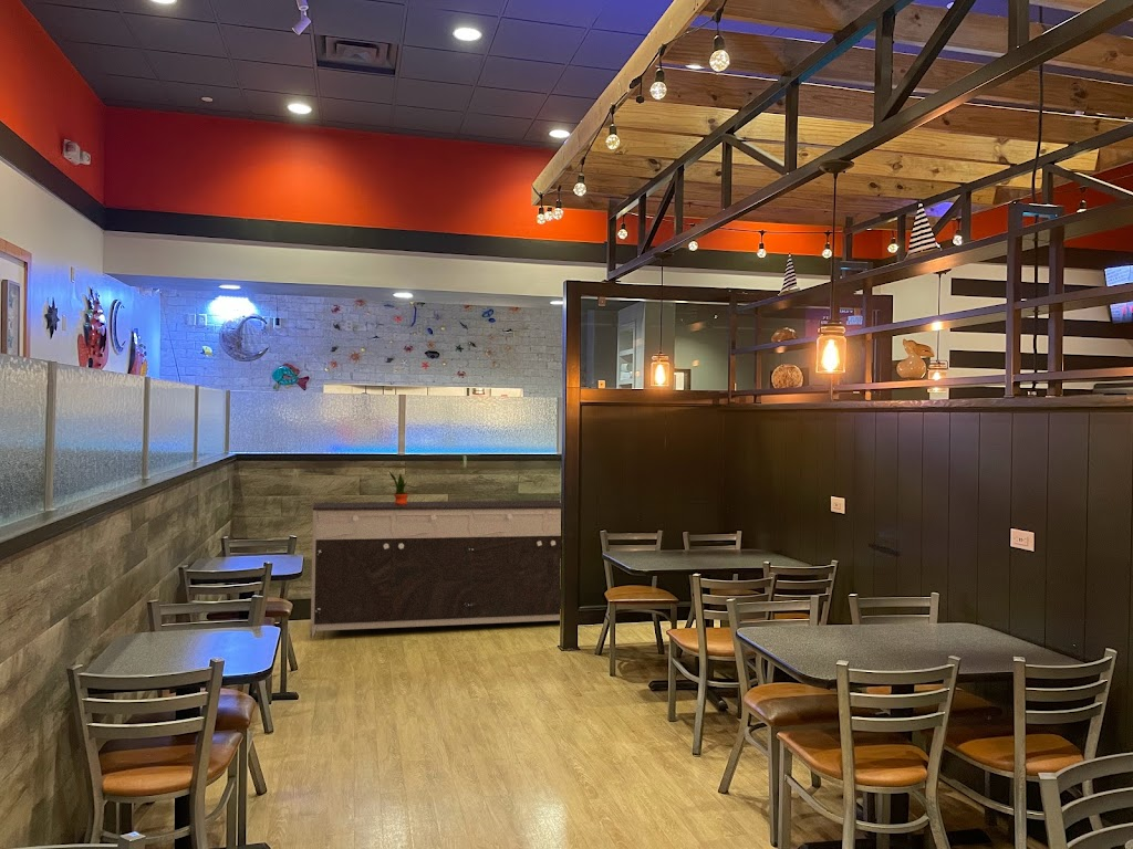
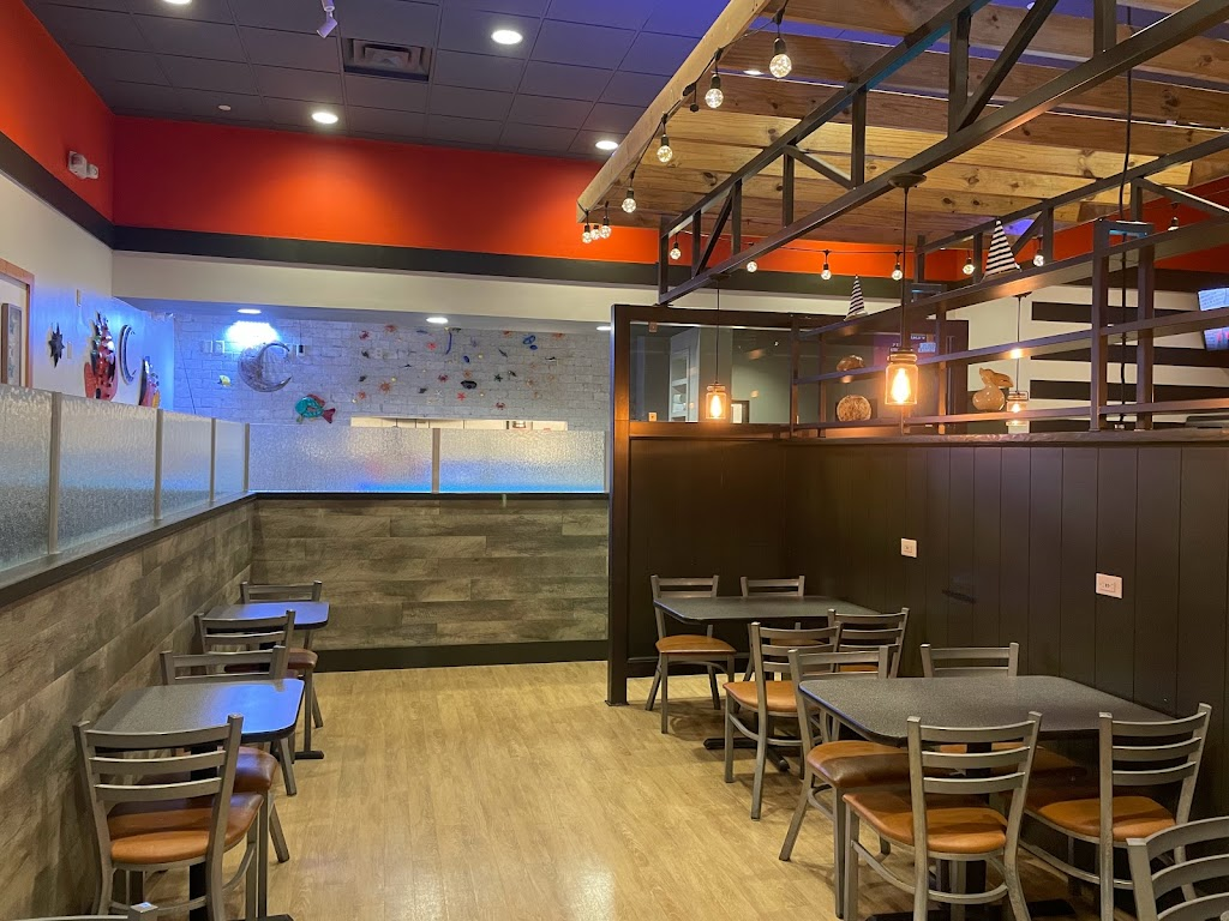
- potted plant (398, 486)
- sideboard (465, 564)
